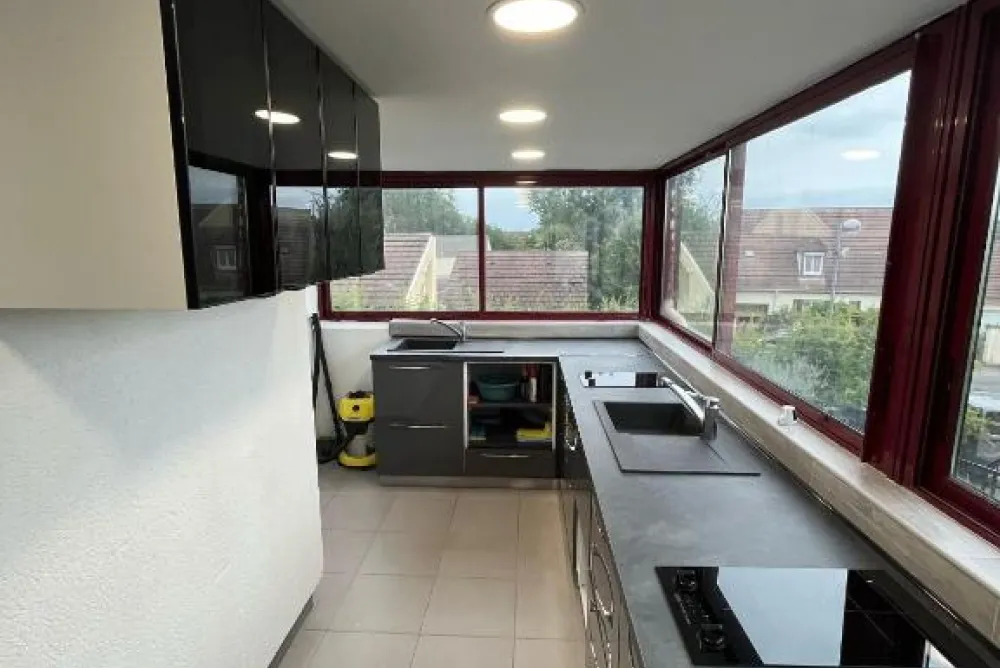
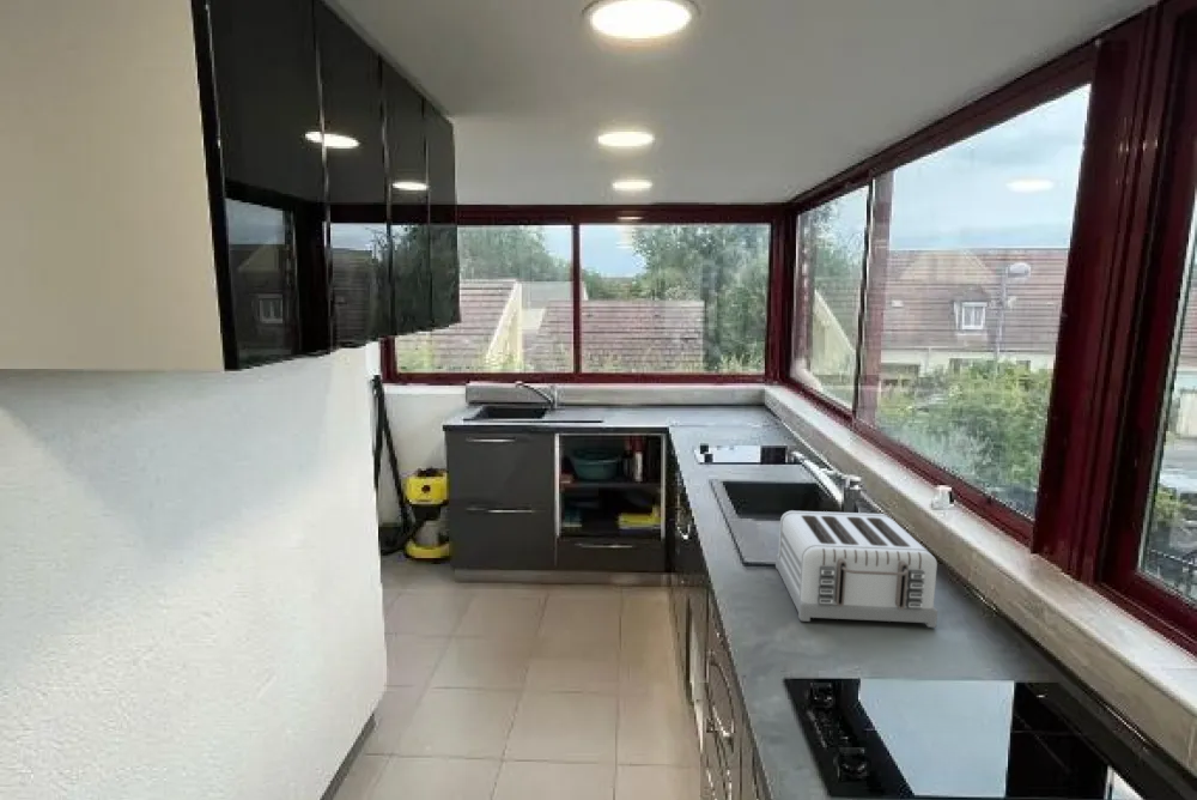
+ toaster (852, 565)
